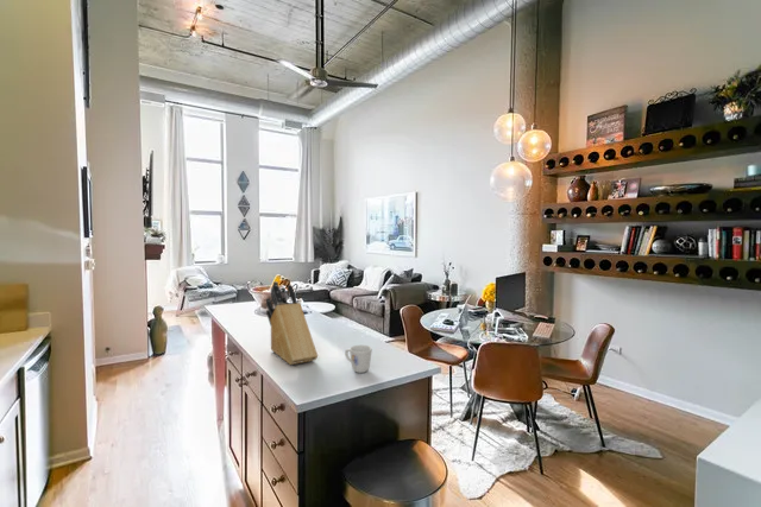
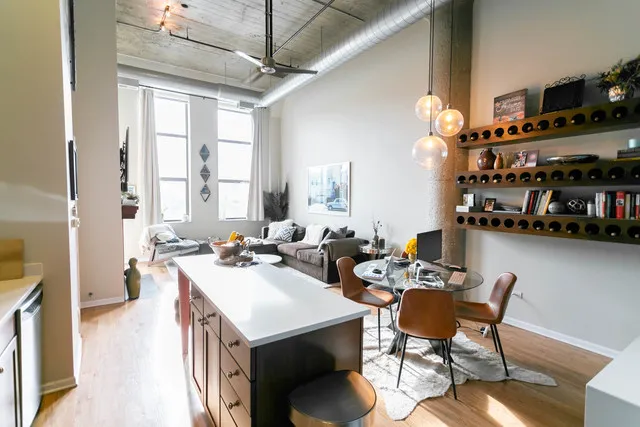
- mug (357, 357)
- knife block (289, 318)
